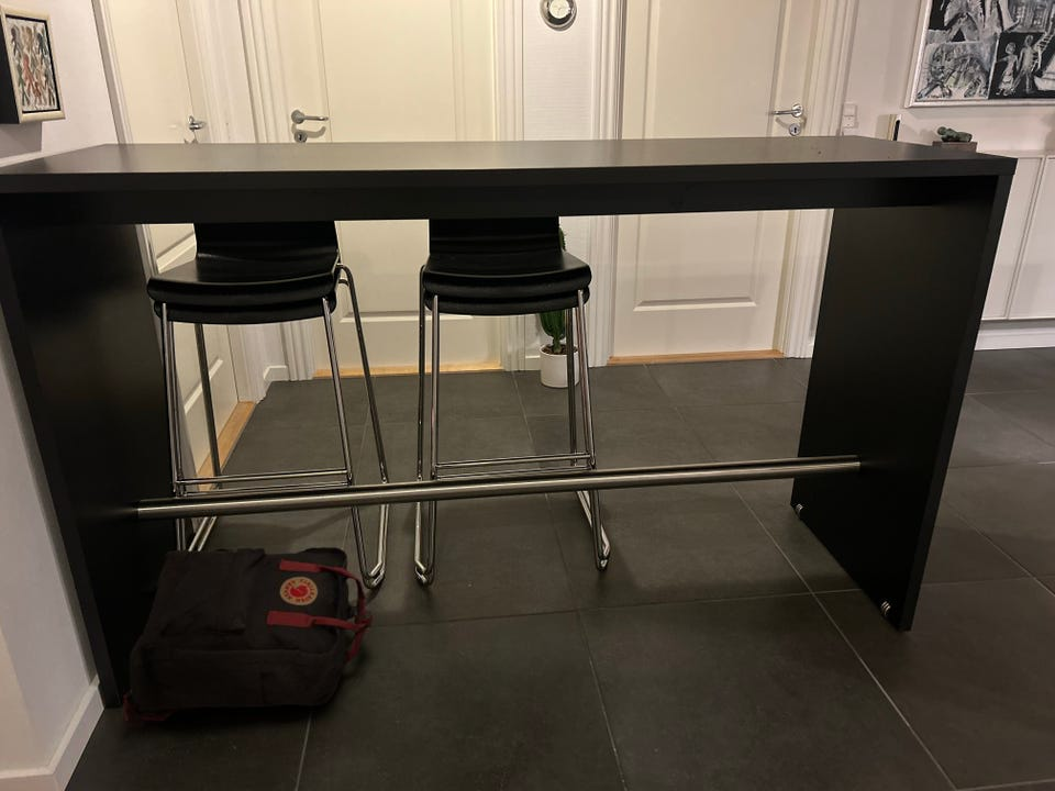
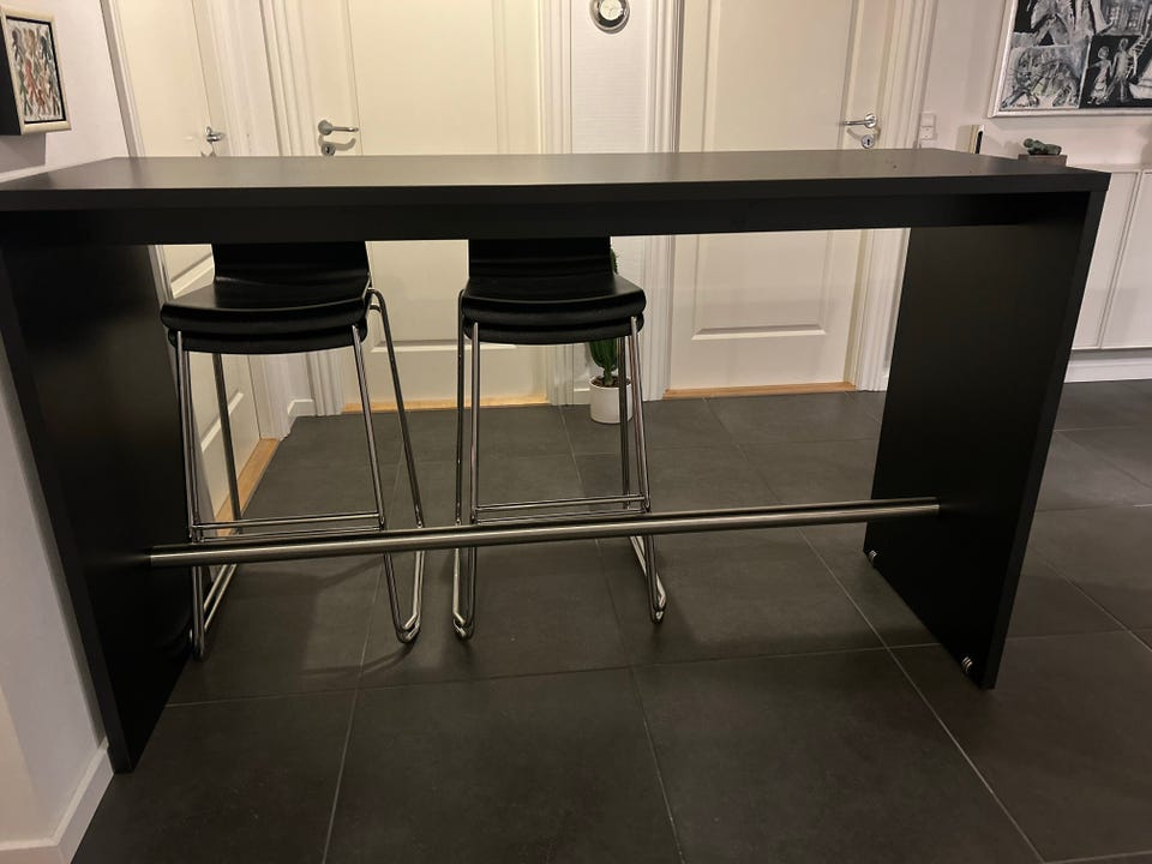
- backpack (255, 611)
